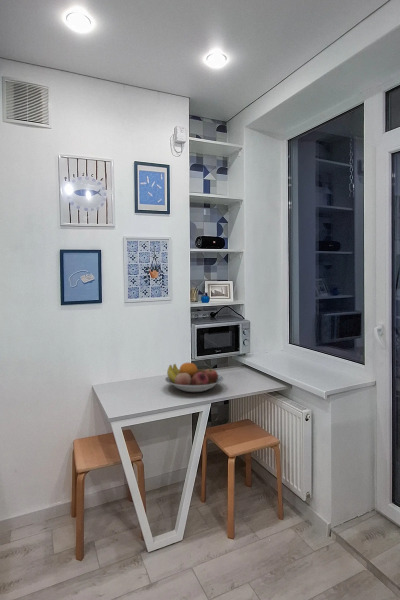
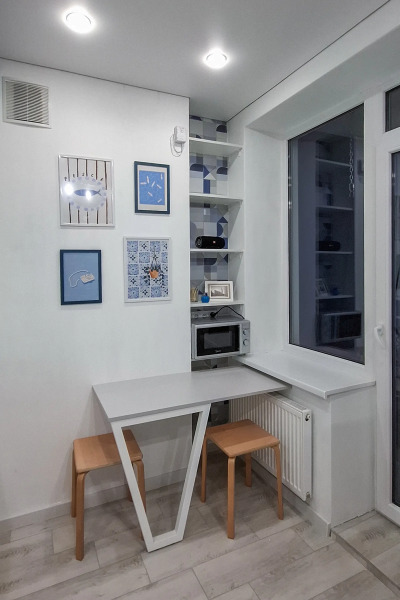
- fruit bowl (194, 376)
